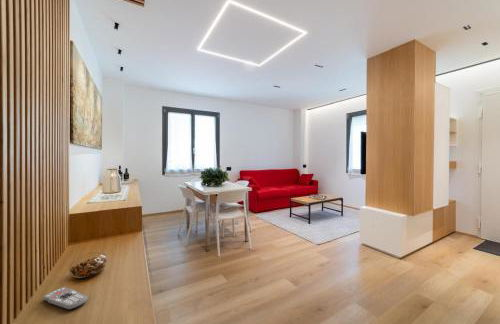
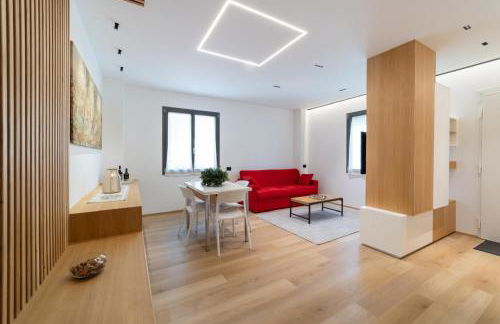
- remote control (66, 298)
